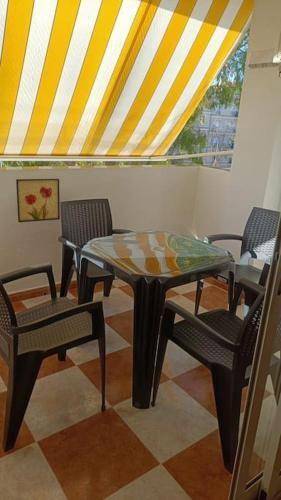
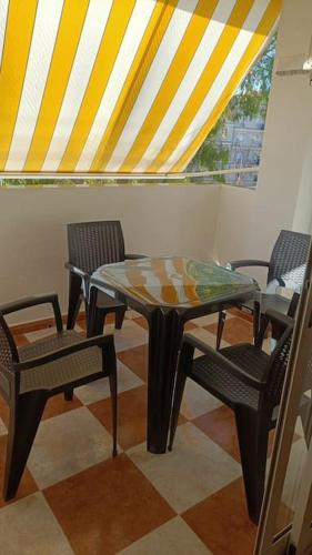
- wall art (38, 200)
